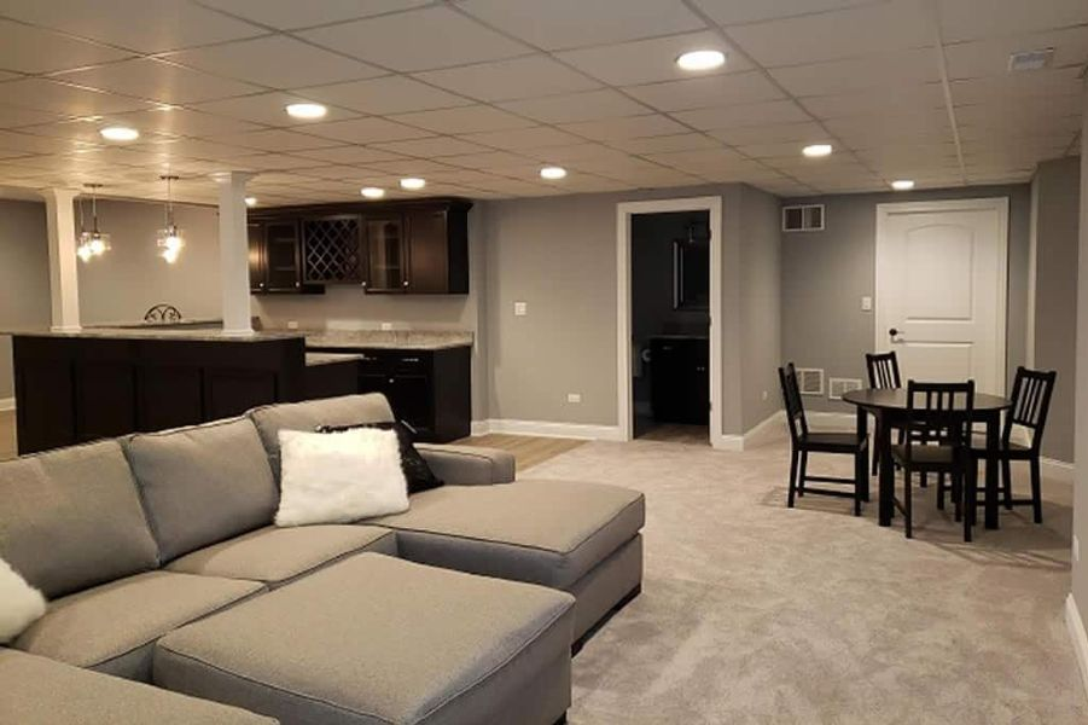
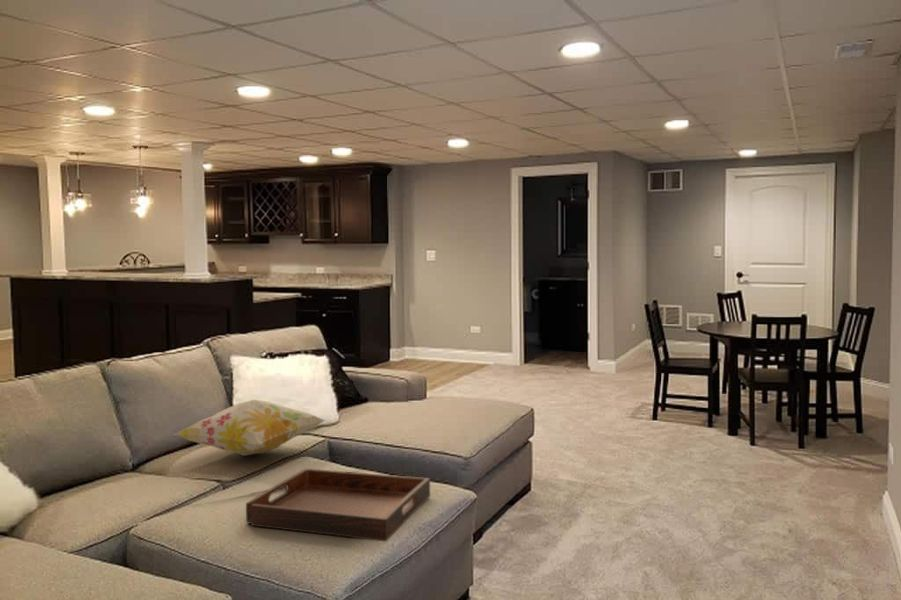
+ decorative pillow (252, 427)
+ serving tray (341, 500)
